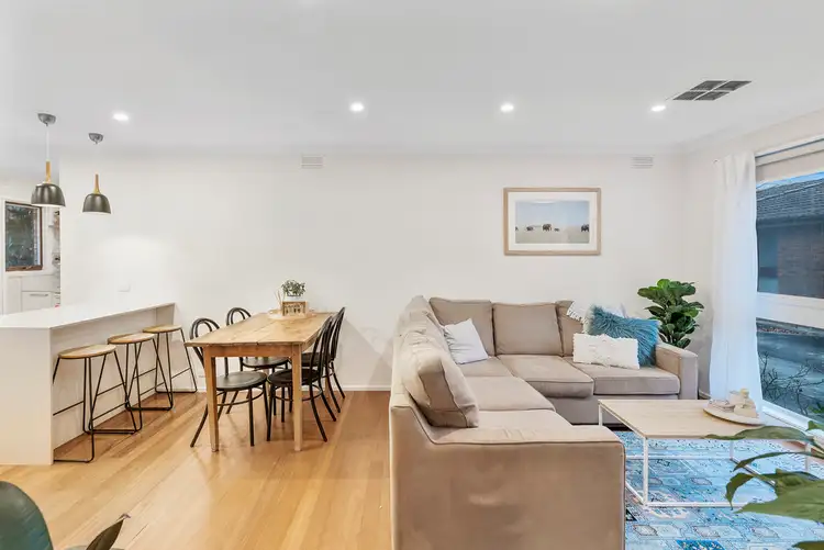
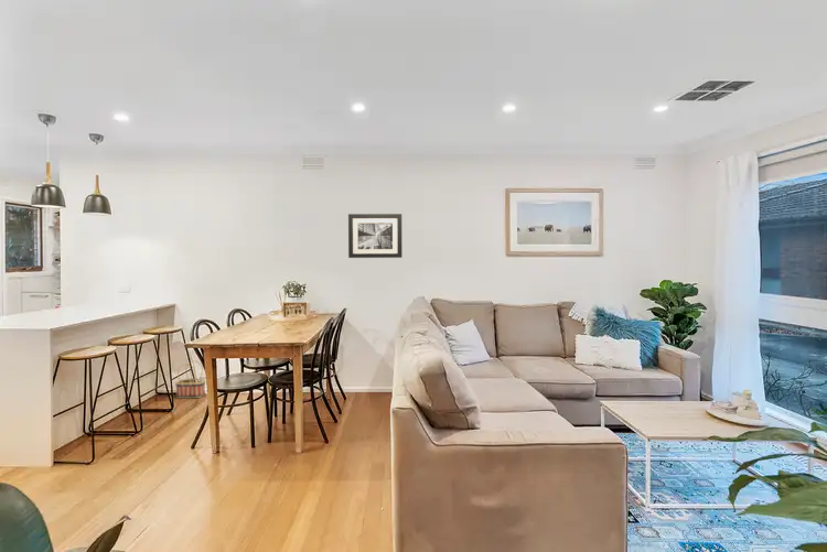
+ wall art (375, 236)
+ basket (191, 379)
